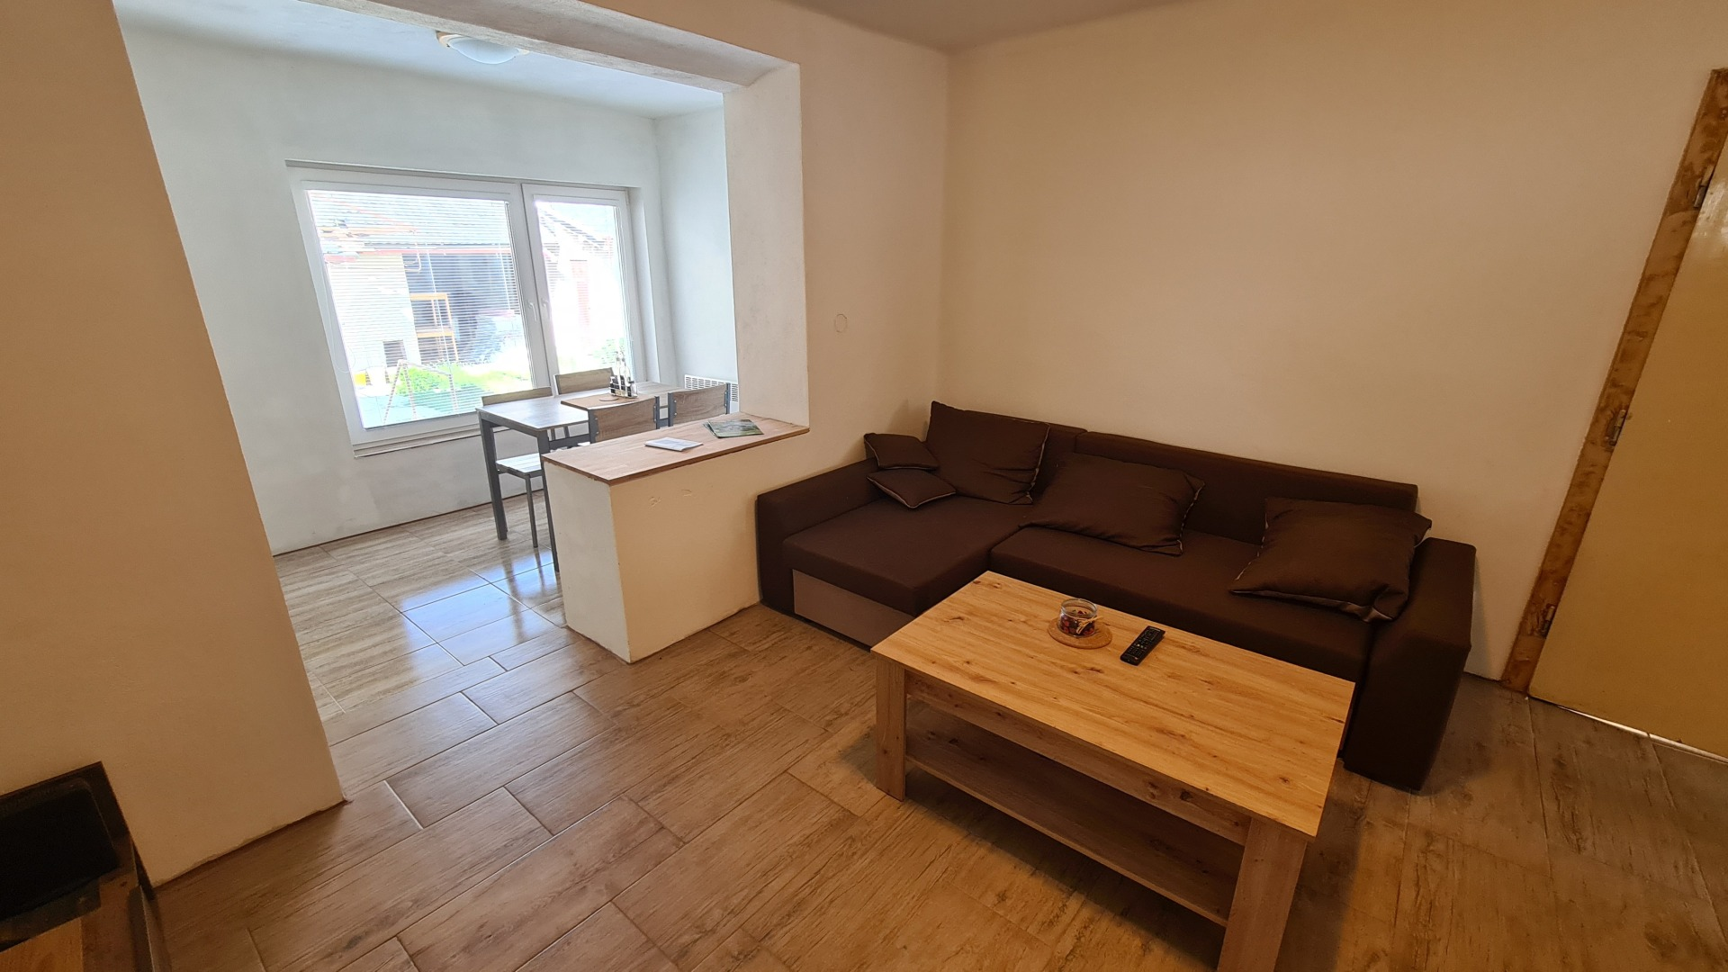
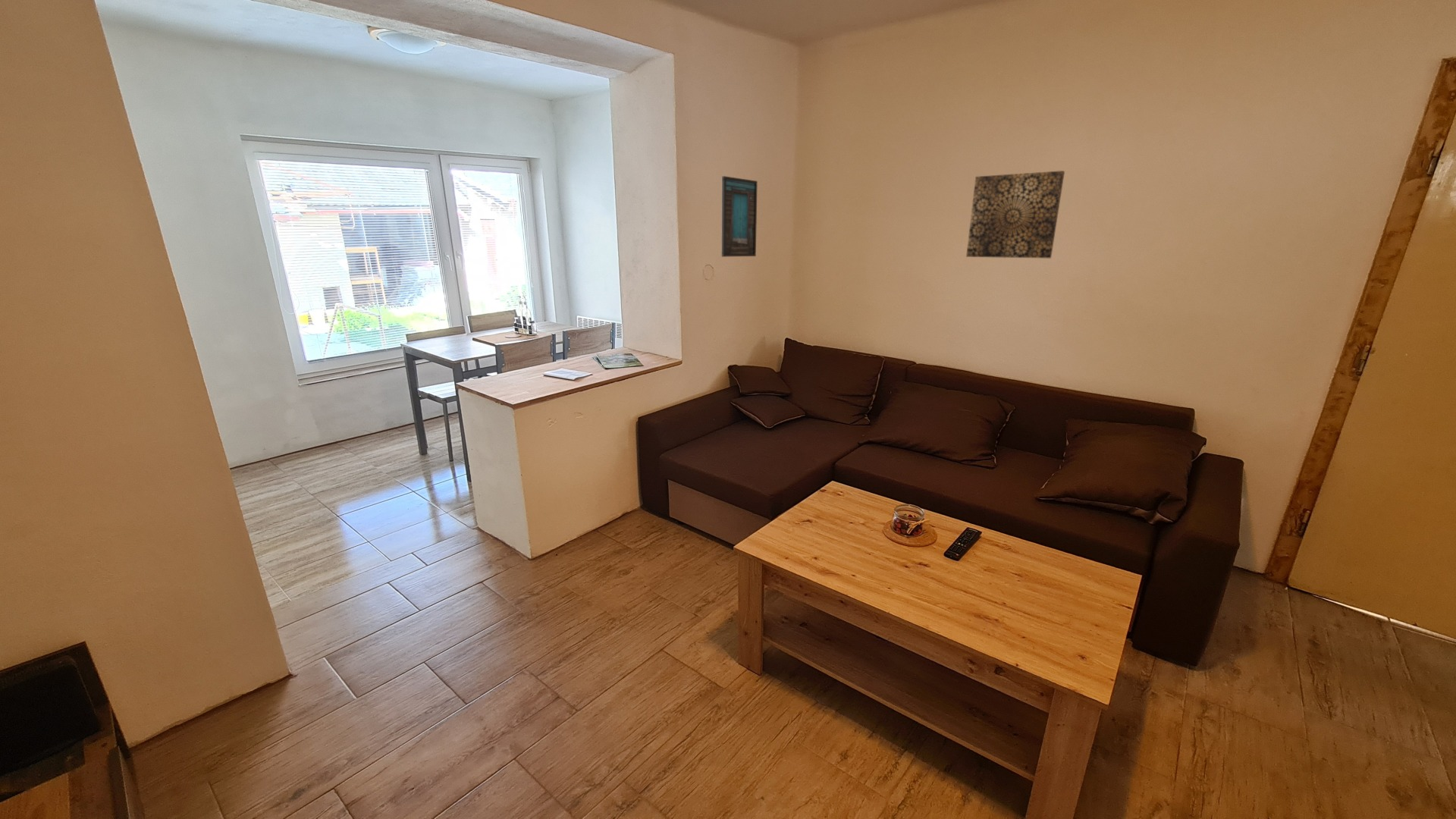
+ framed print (739, 218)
+ wall art (1012, 216)
